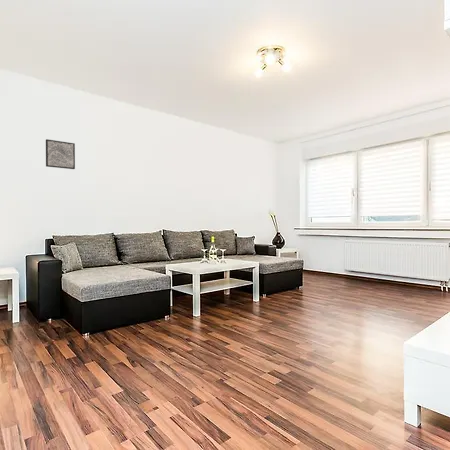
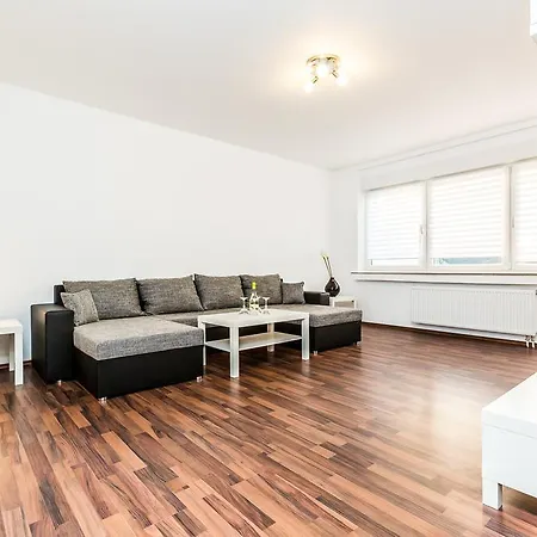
- wall art (60, 154)
